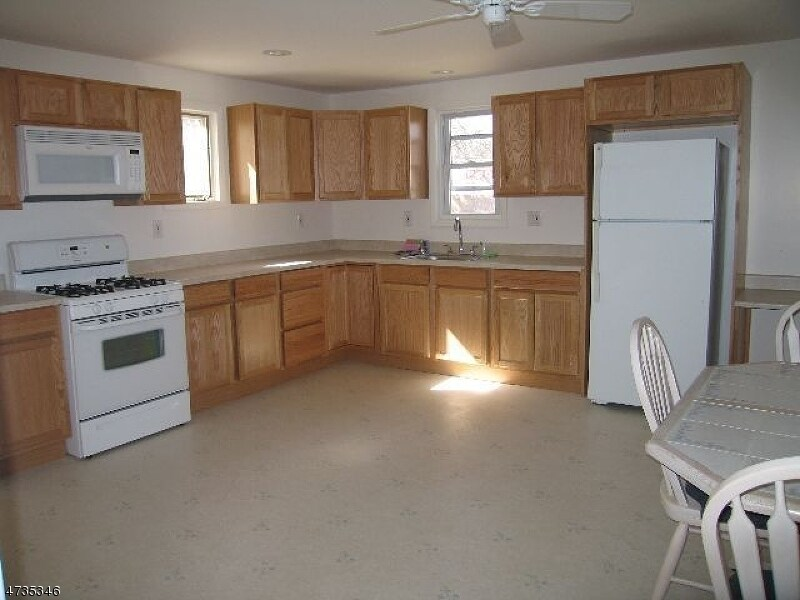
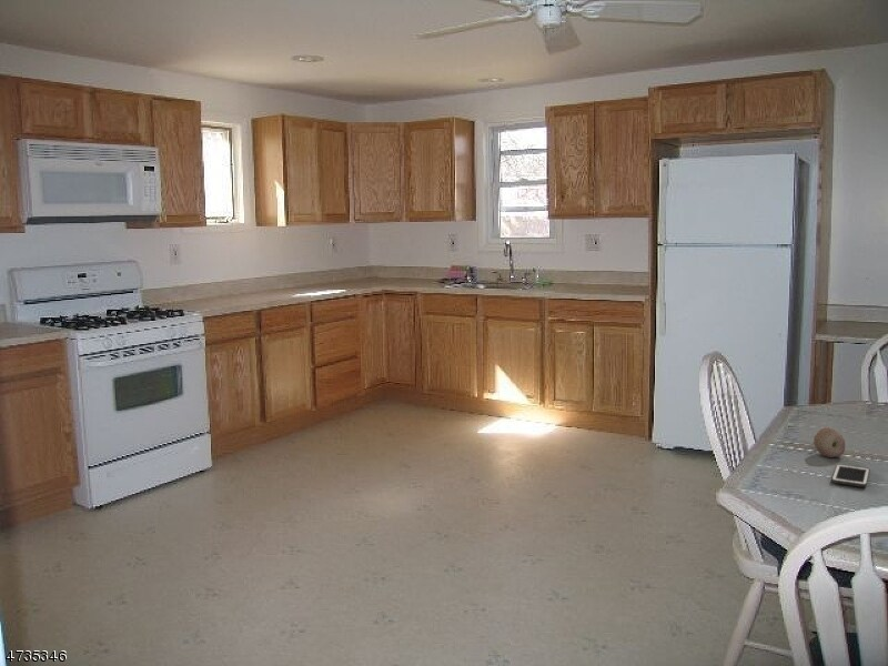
+ fruit (829, 441)
+ cell phone (850, 475)
